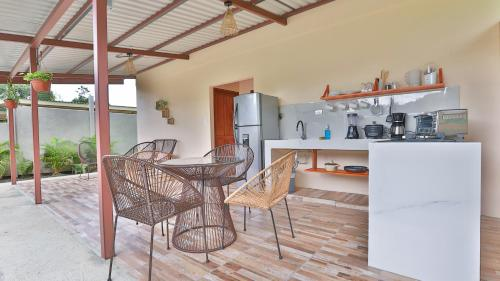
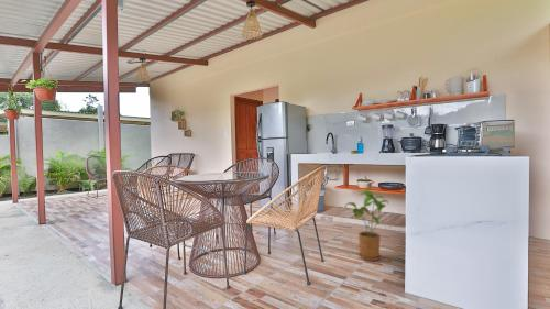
+ house plant (365, 223)
